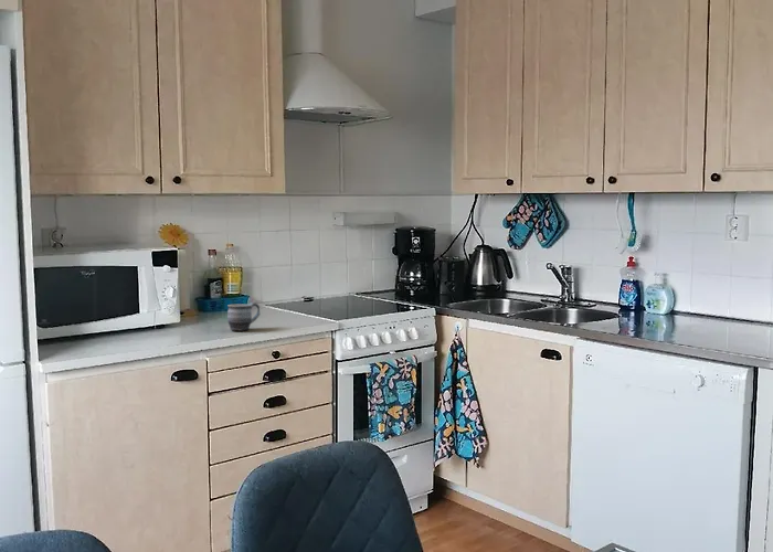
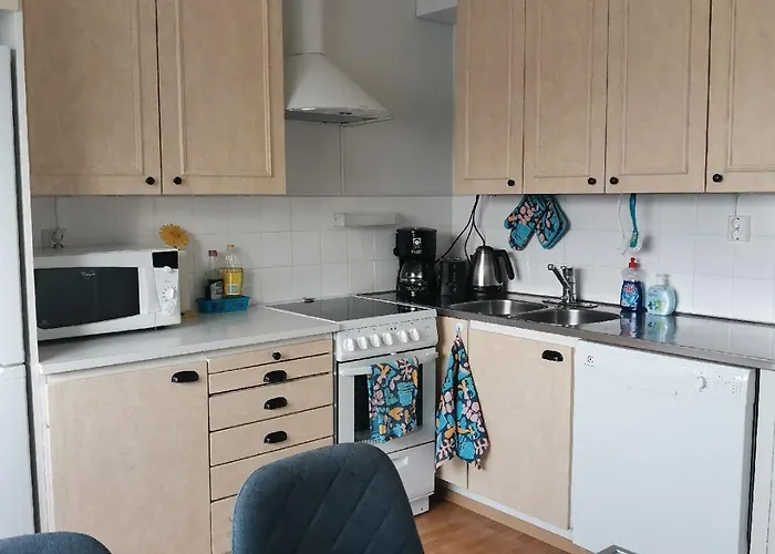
- mug (243, 316)
